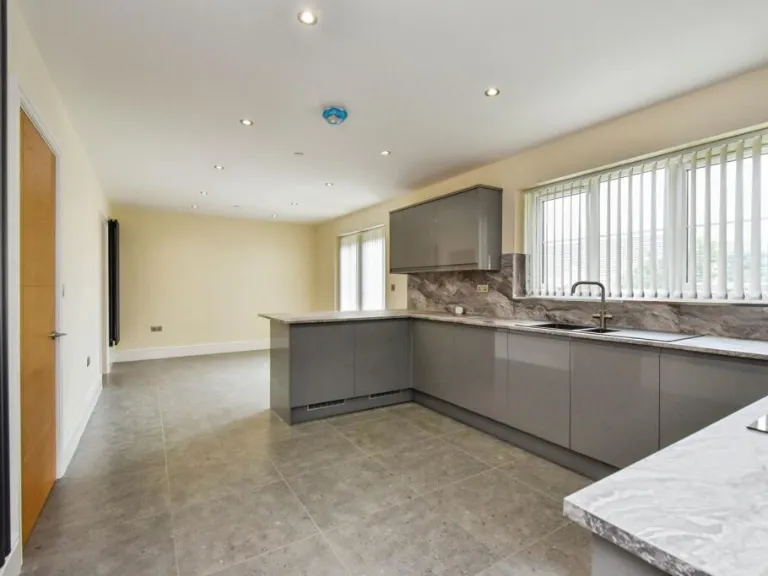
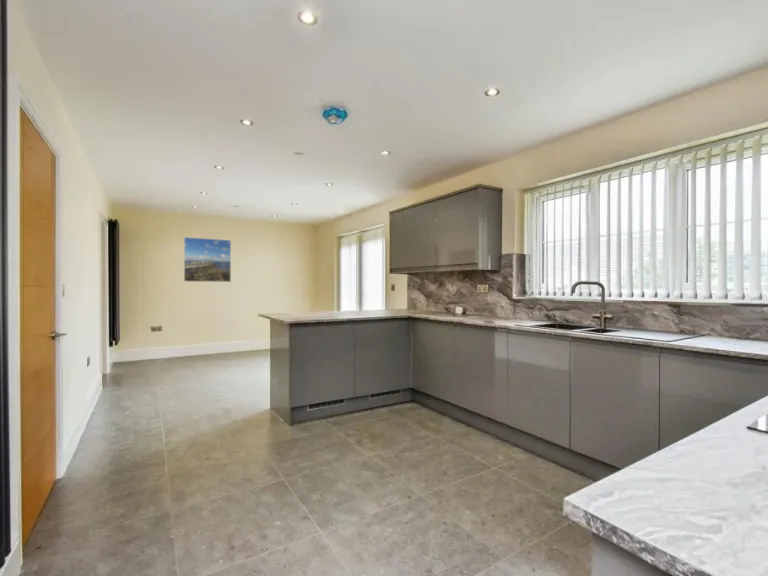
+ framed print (208, 260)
